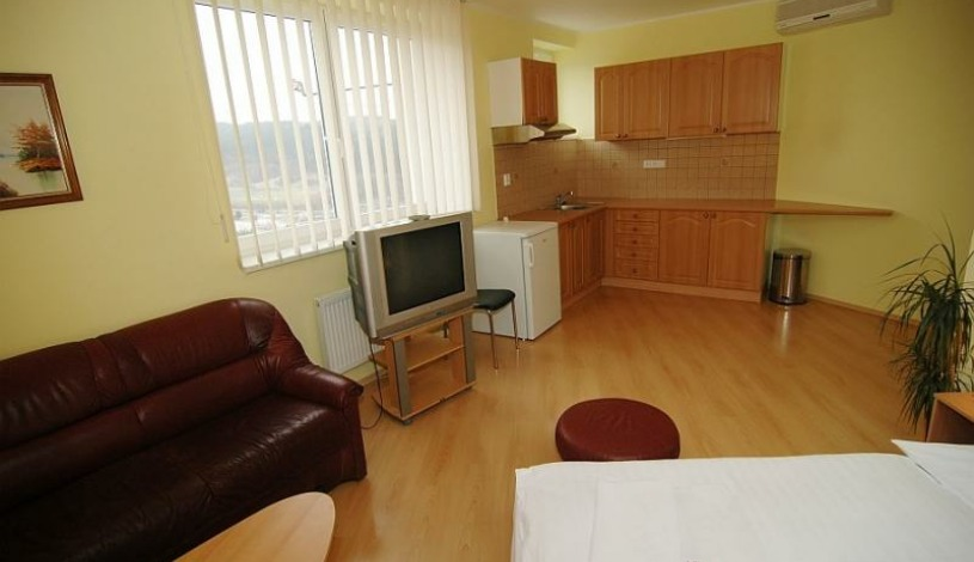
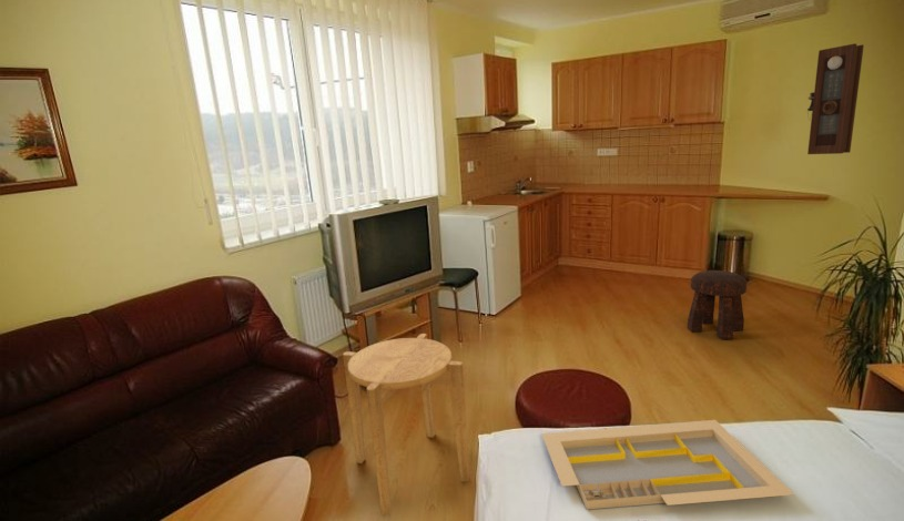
+ side table (424, 411)
+ pendulum clock (829, 102)
+ stool (719, 302)
+ serving tray (652, 463)
